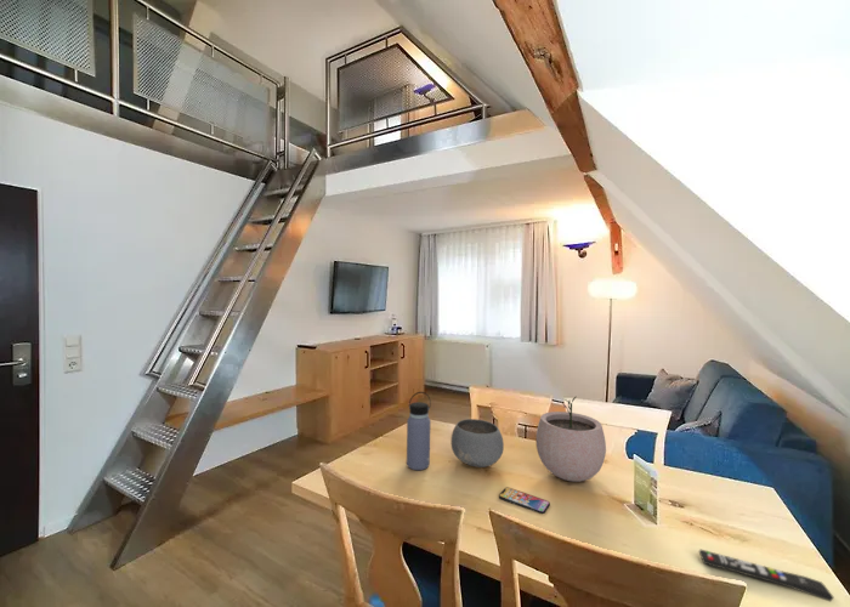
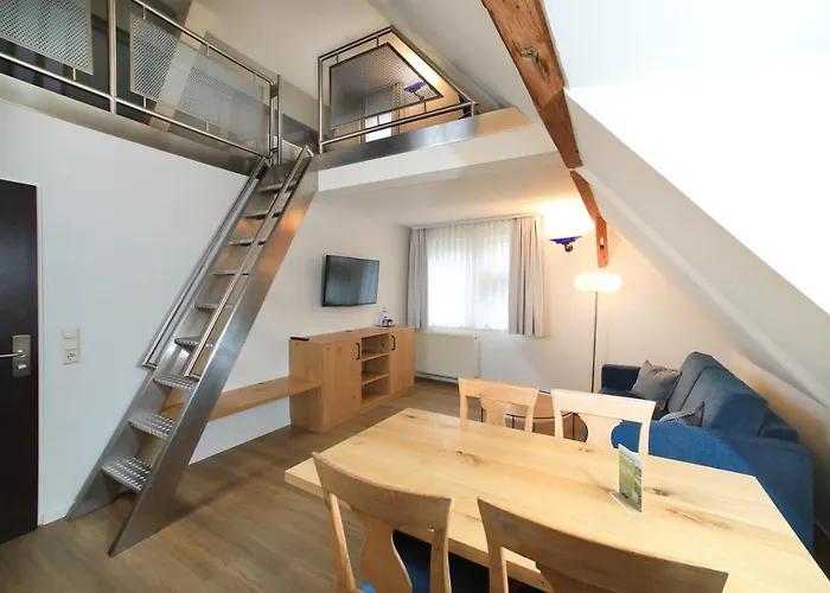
- smartphone (523, 499)
- plant pot (570, 436)
- bowl (476, 443)
- remote control (760, 572)
- water bottle (419, 430)
